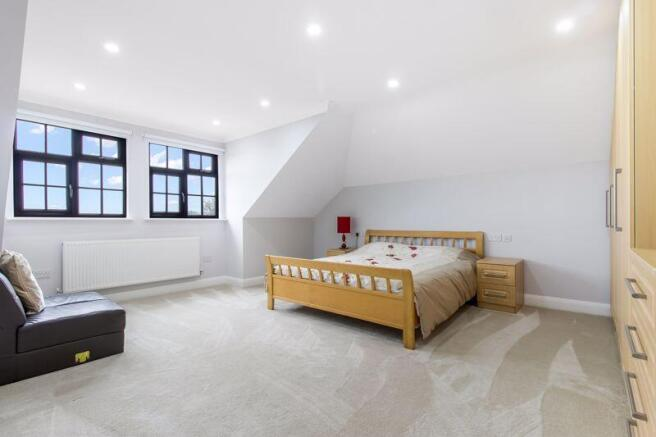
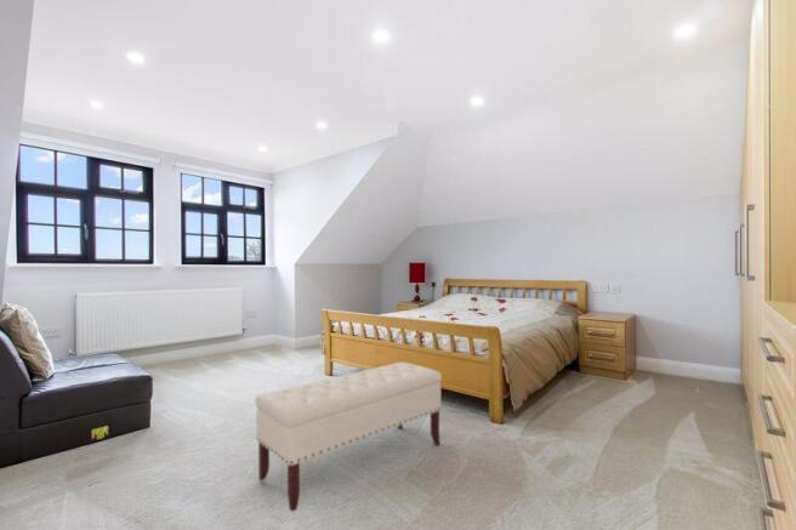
+ bench (357, 420)
